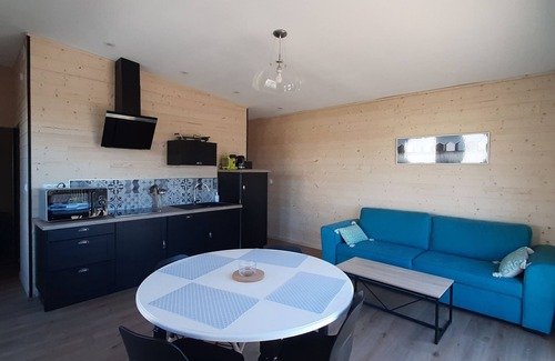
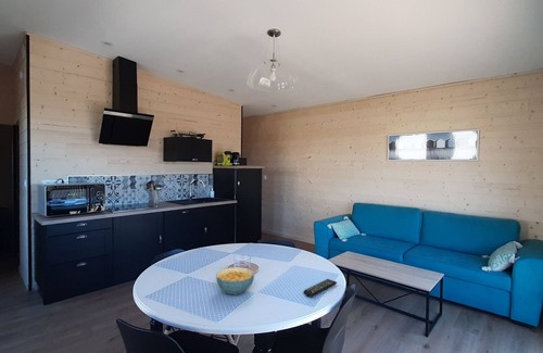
+ cereal bowl (235, 282)
+ remote control (320, 287)
